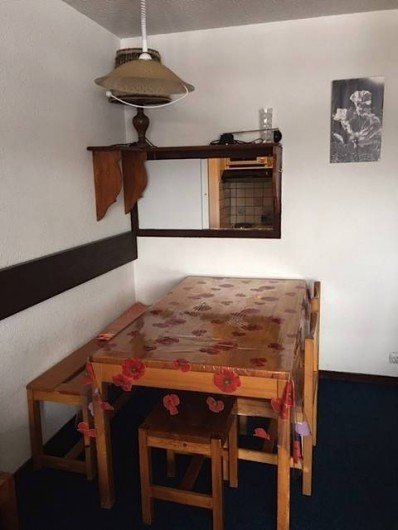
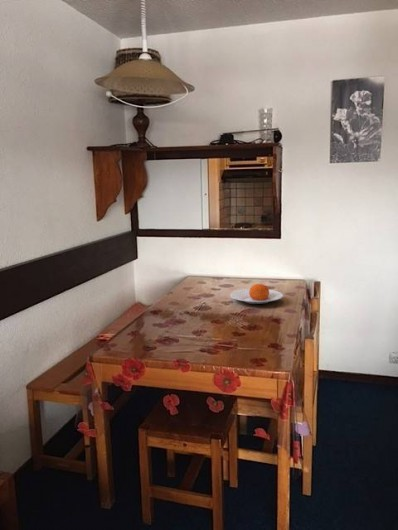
+ plate (256, 293)
